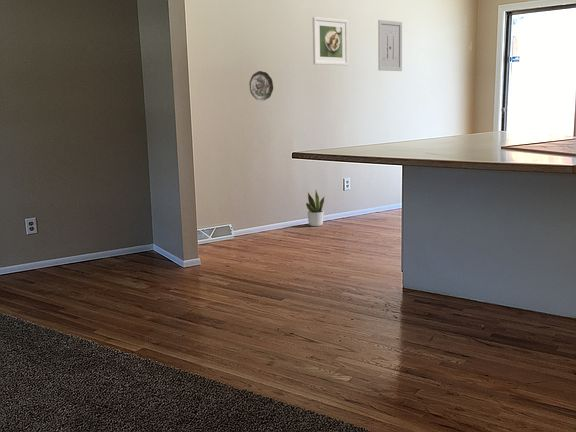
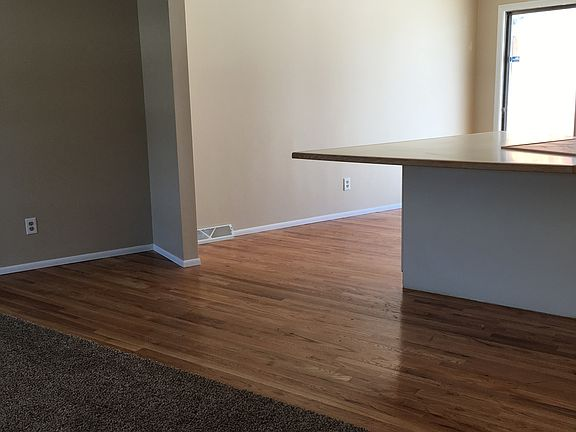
- potted plant (315, 206)
- decorative plate (260, 86)
- wall art (390, 46)
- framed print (330, 41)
